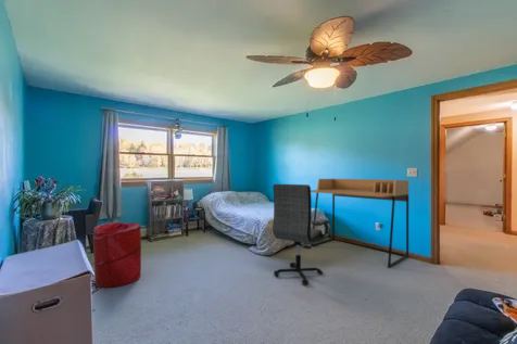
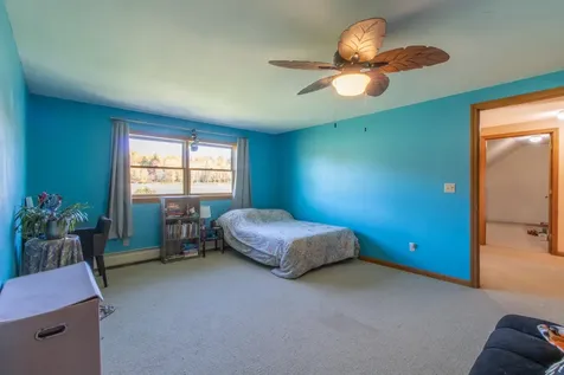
- laundry hamper (117, 252)
- office chair (299, 228)
- desk (354, 196)
